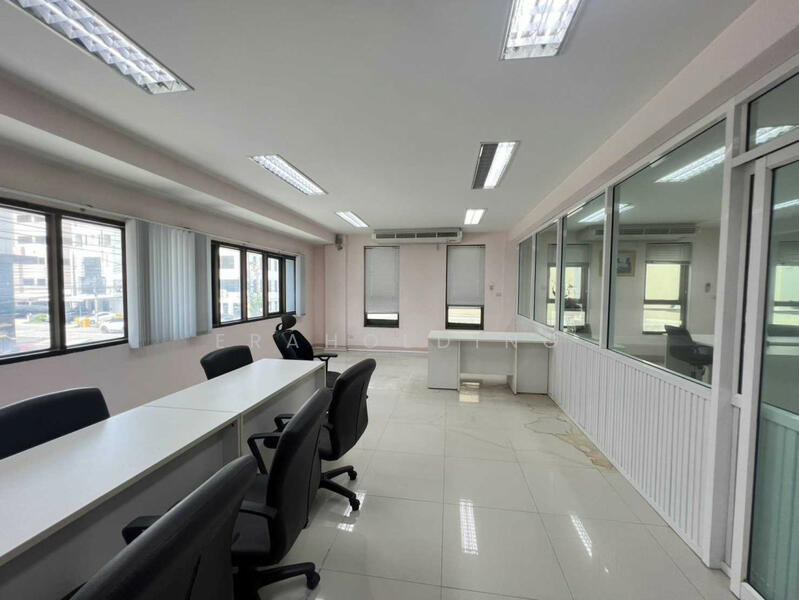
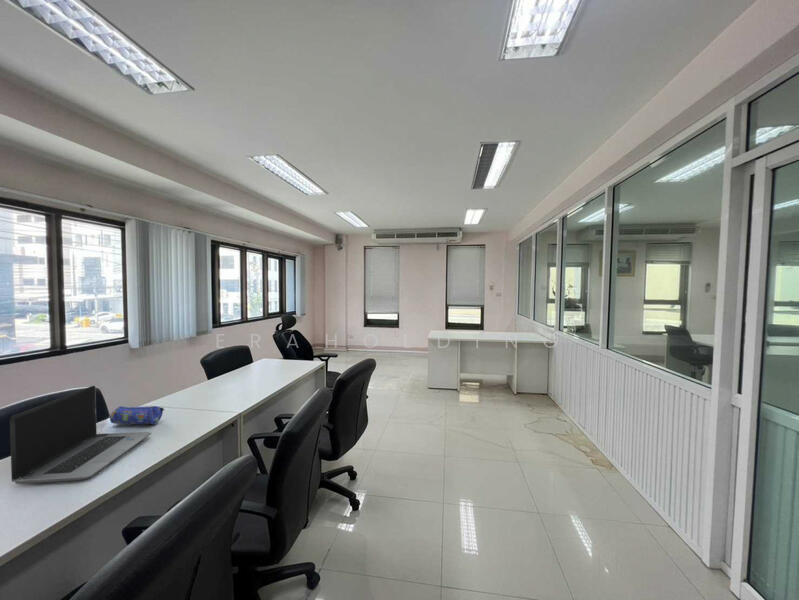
+ pencil case (137, 414)
+ laptop computer (91, 427)
